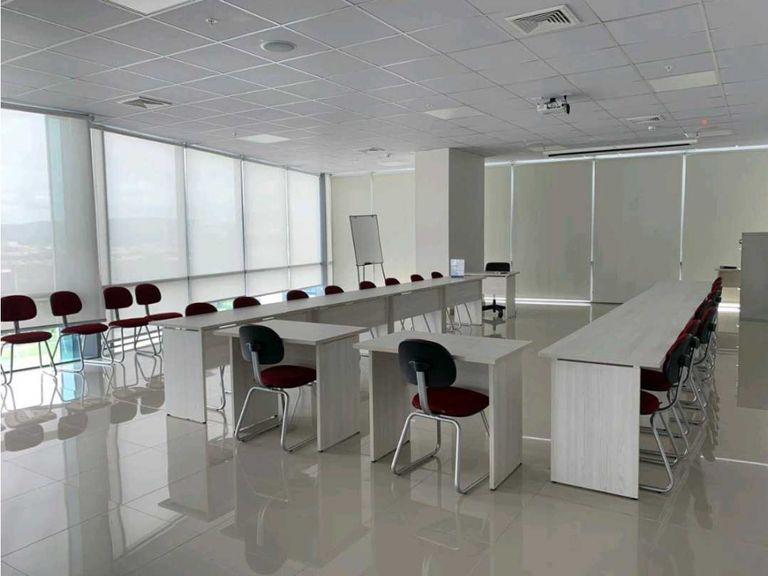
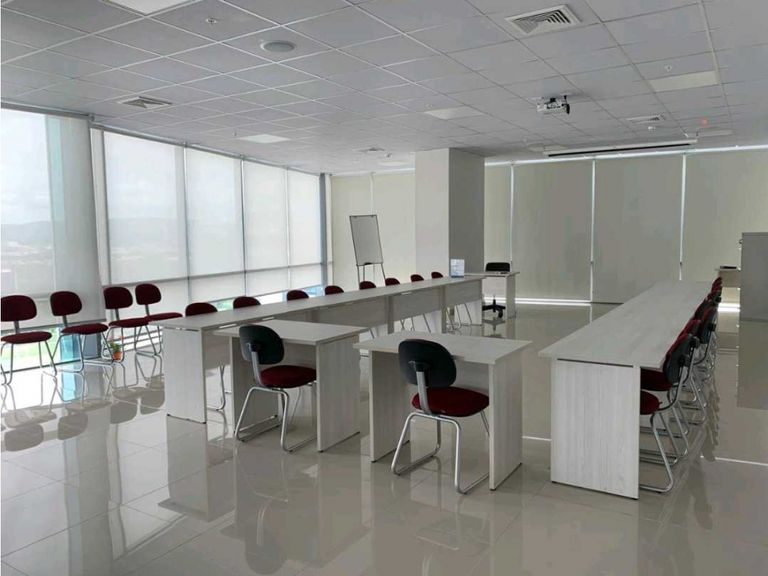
+ potted plant (116, 347)
